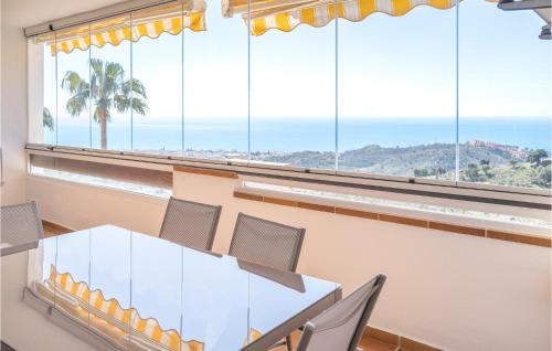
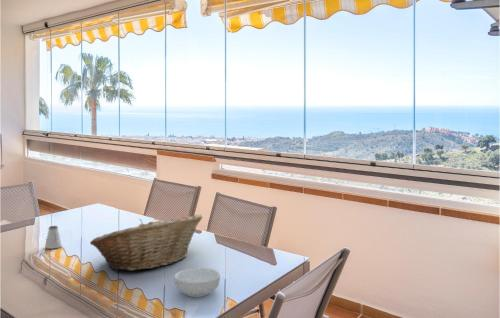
+ saltshaker (53, 236)
+ fruit basket (150, 237)
+ cereal bowl (197, 283)
